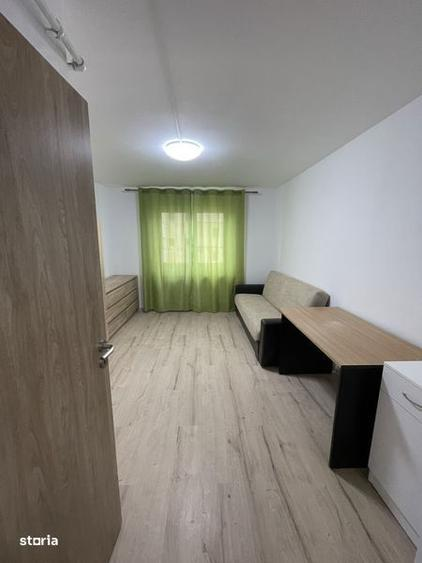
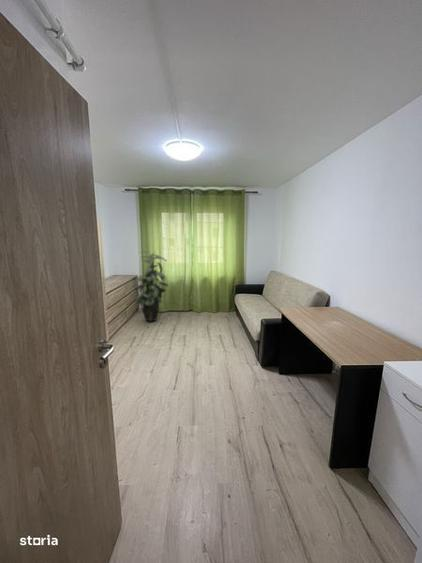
+ indoor plant (149, 286)
